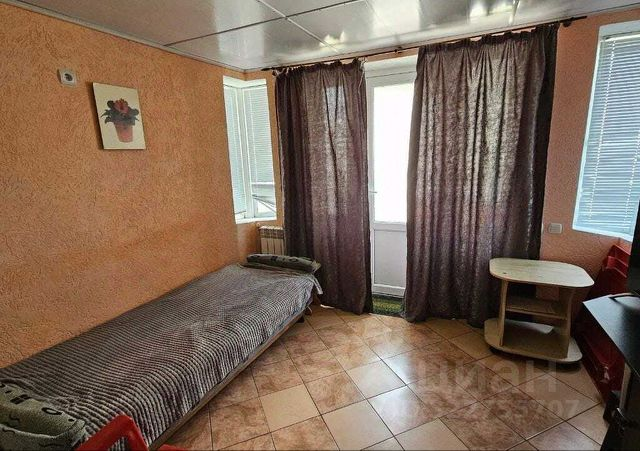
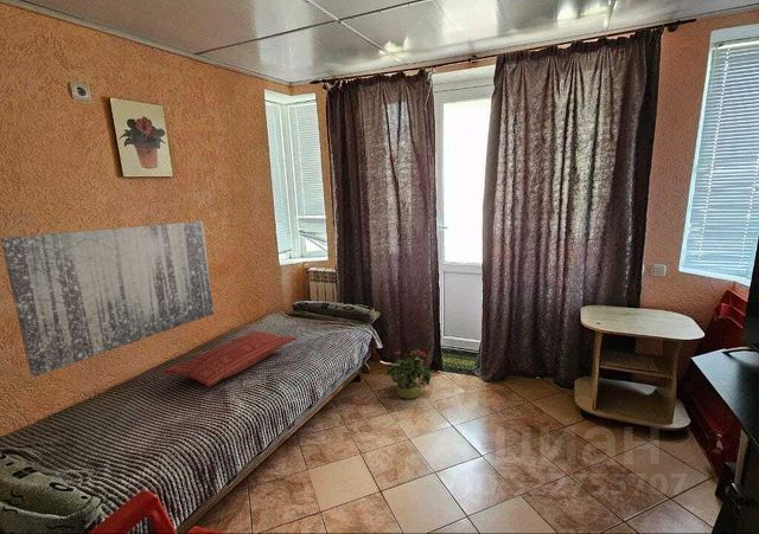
+ wall art (132, 284)
+ potted plant (408, 369)
+ pillow (235, 354)
